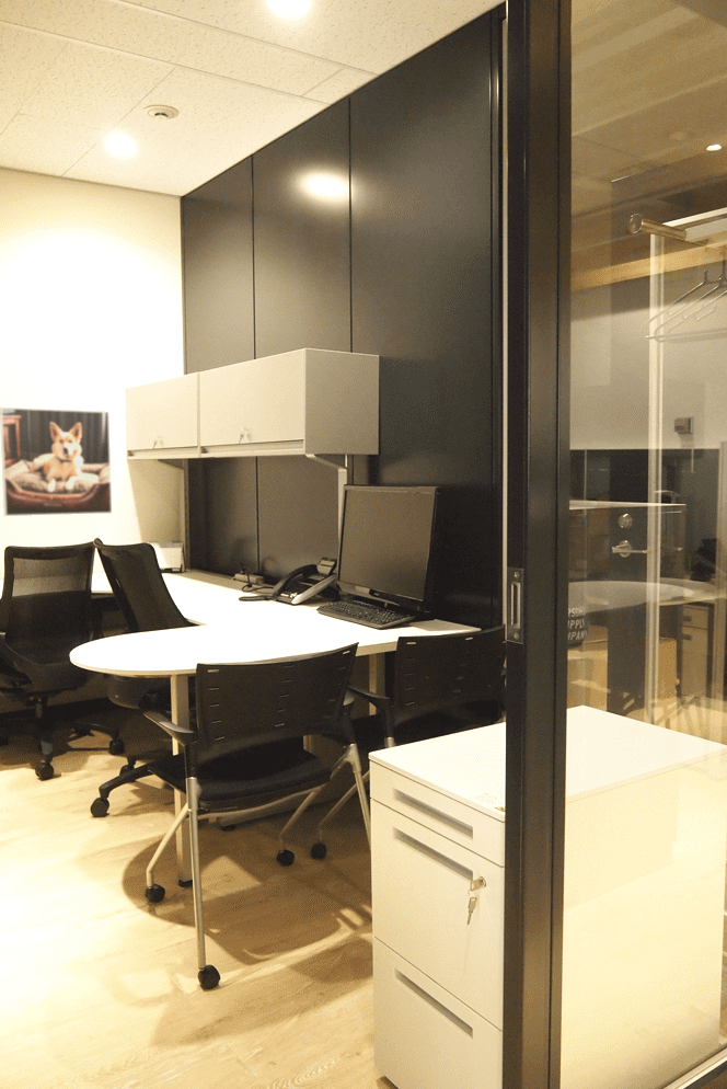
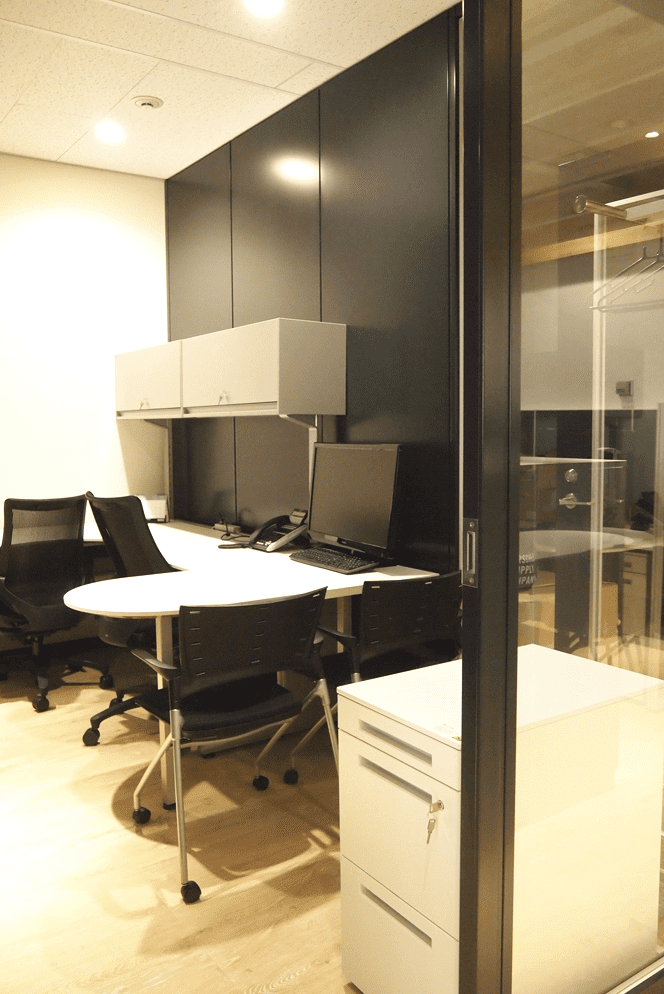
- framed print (58, 462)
